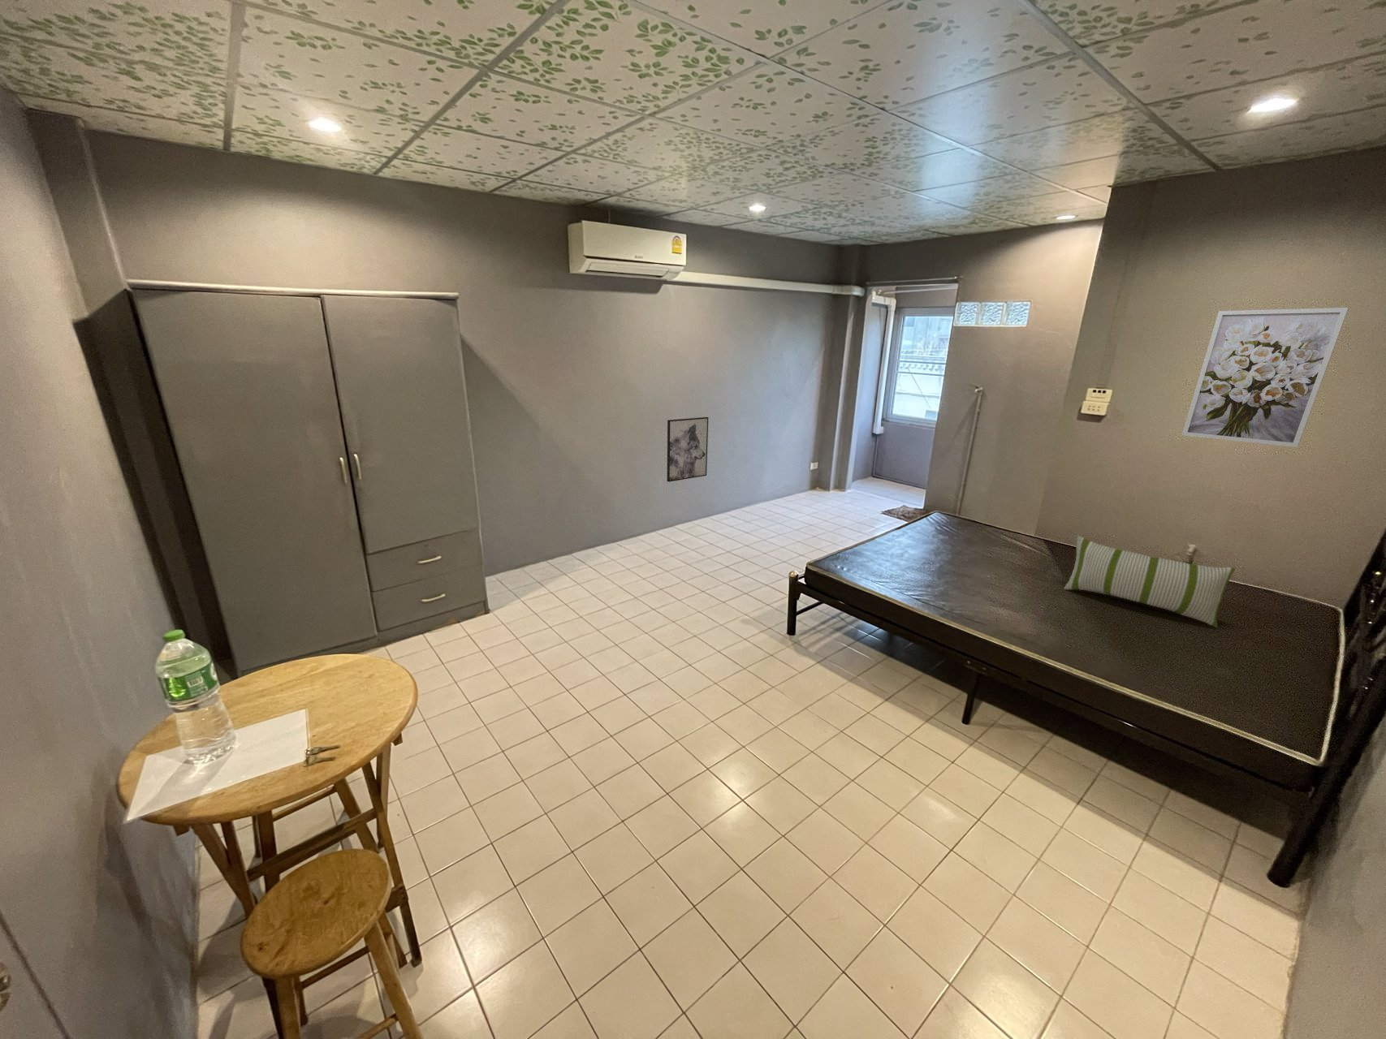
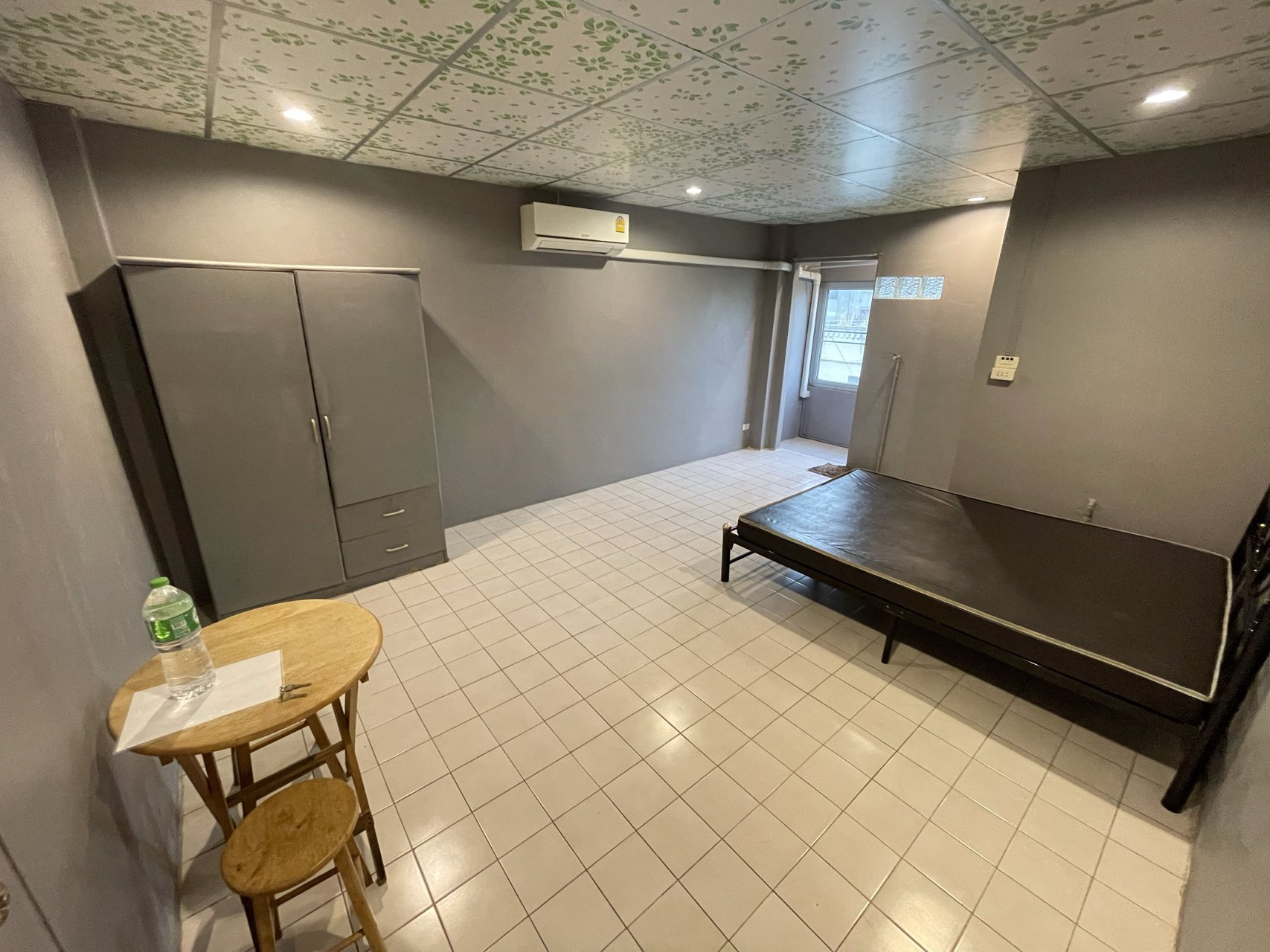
- pillow (1143, 578)
- wall art (1257, 378)
- wall art (688, 449)
